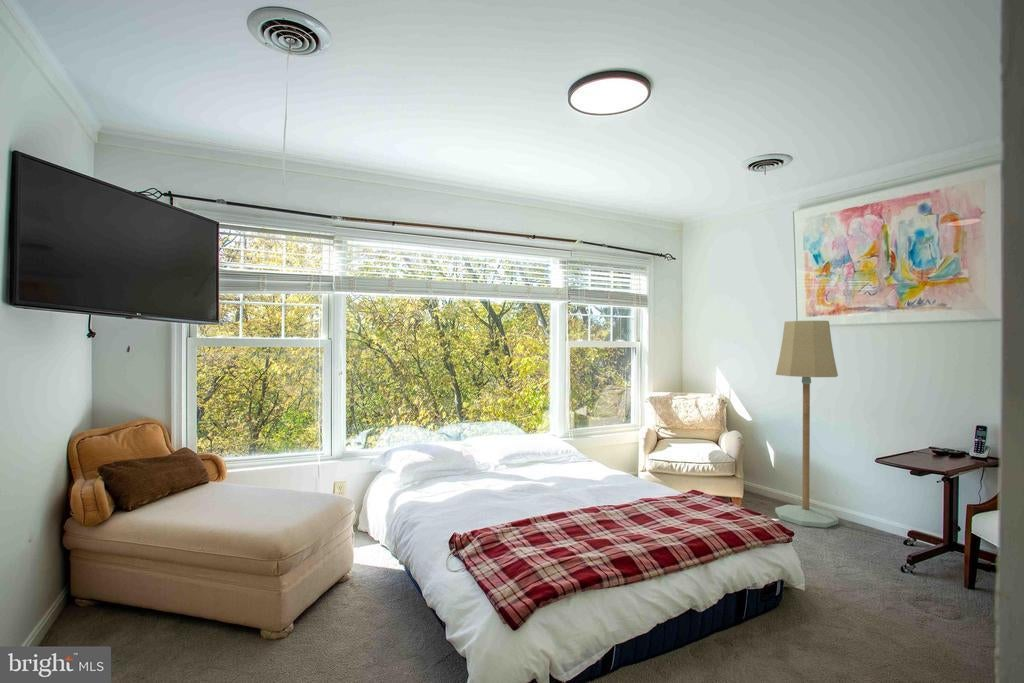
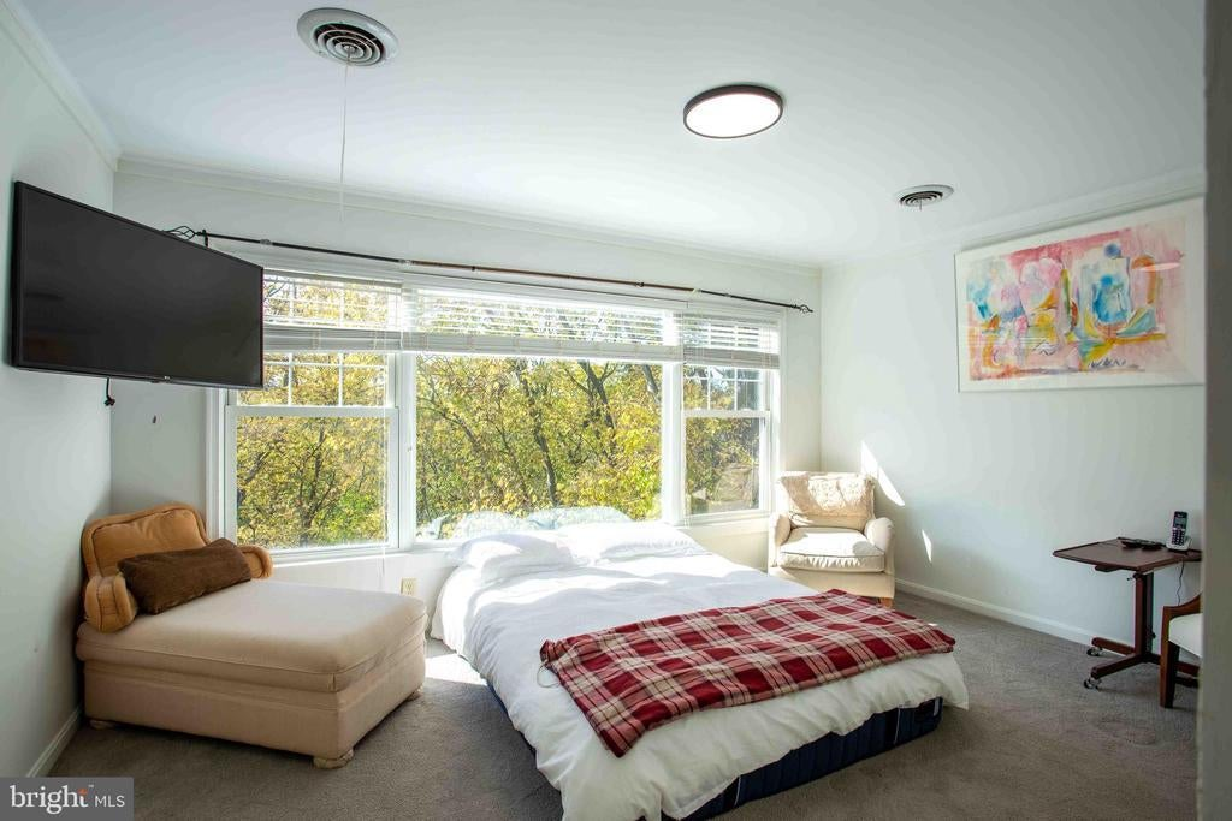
- floor lamp (806, 419)
